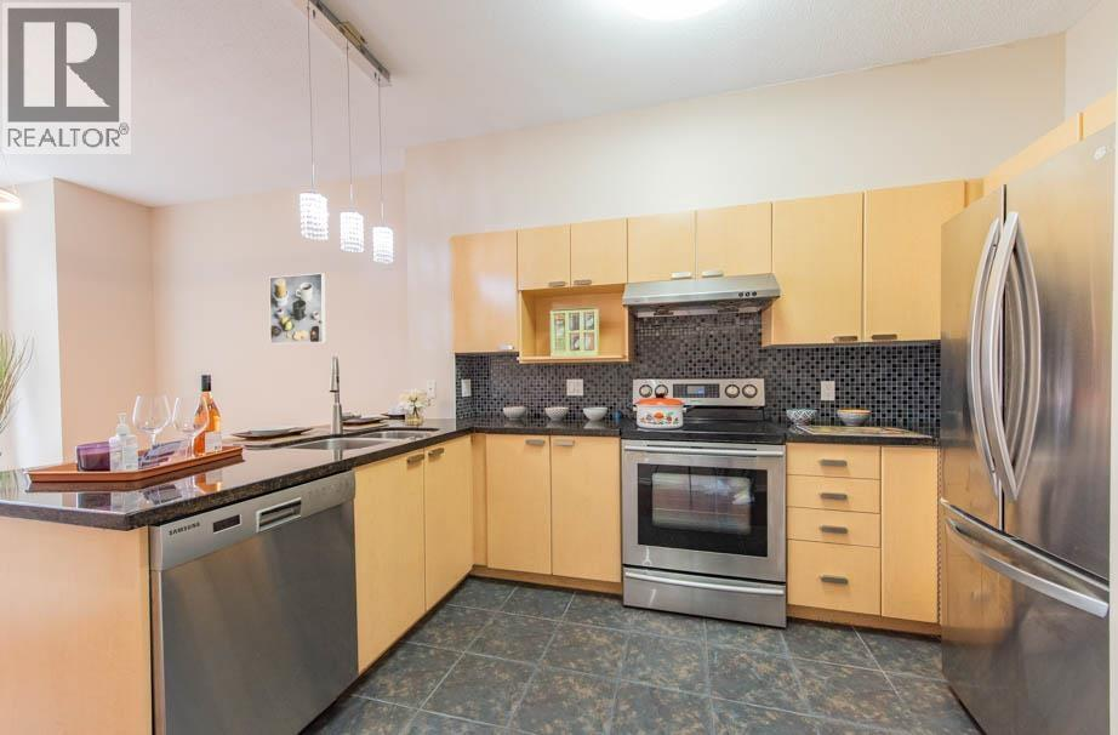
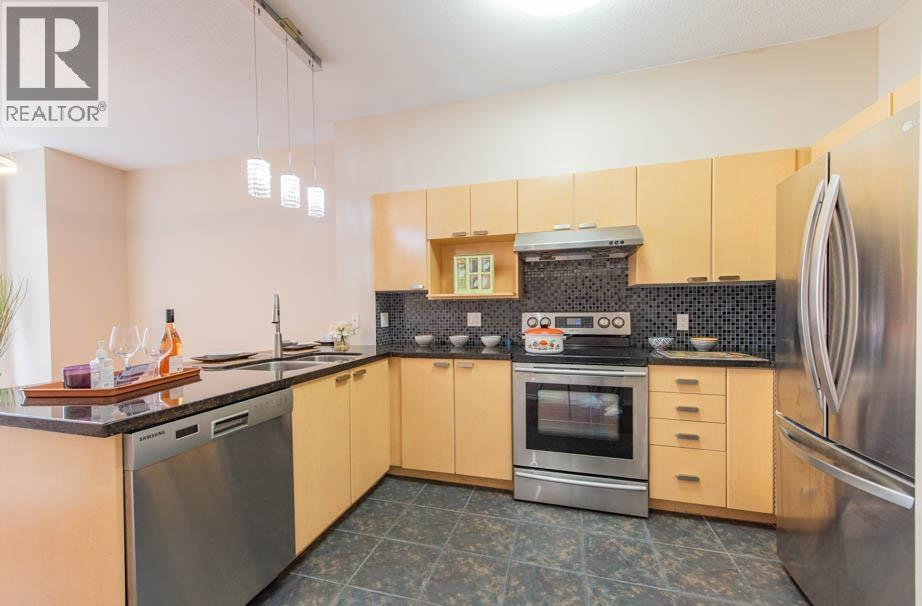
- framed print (297, 309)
